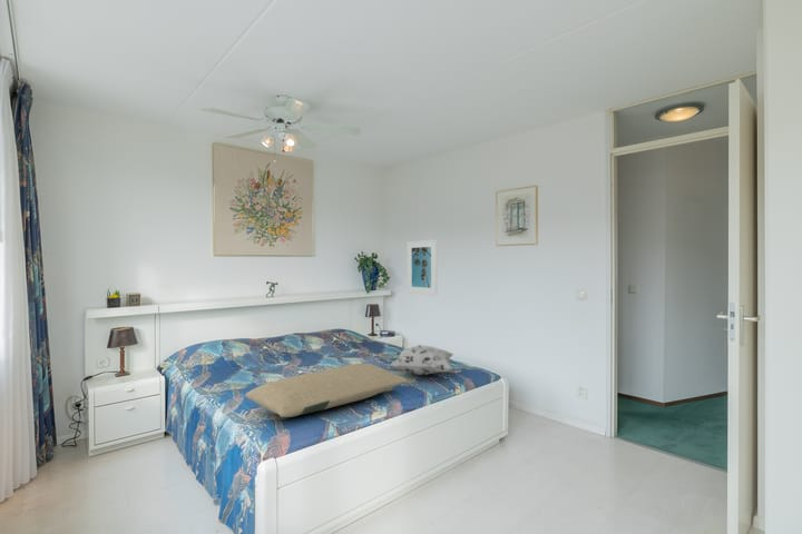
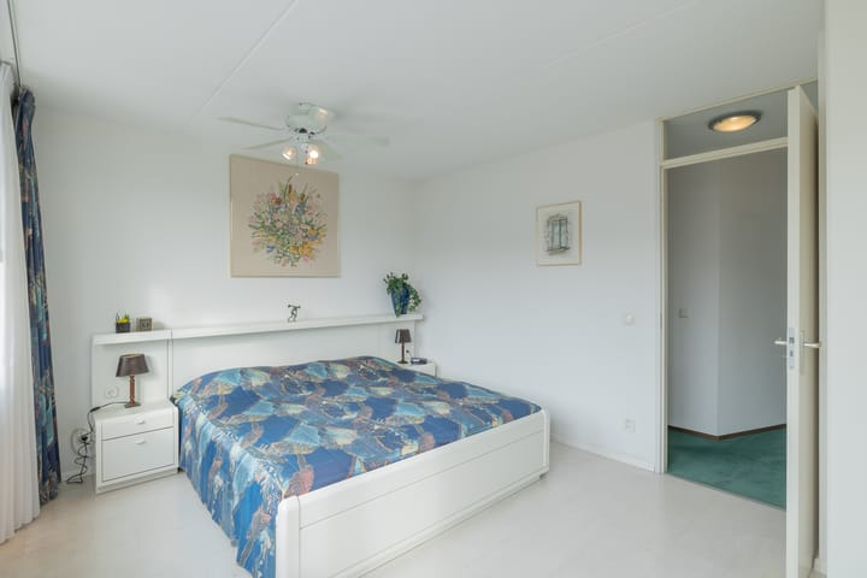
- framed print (421, 267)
- pillow (331, 388)
- decorative pillow (422, 359)
